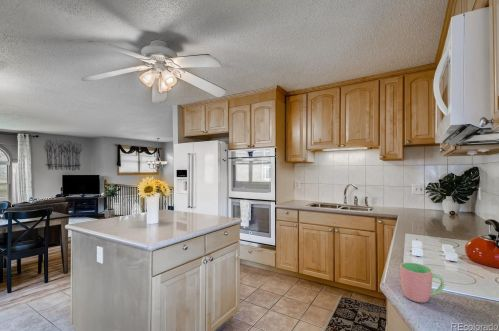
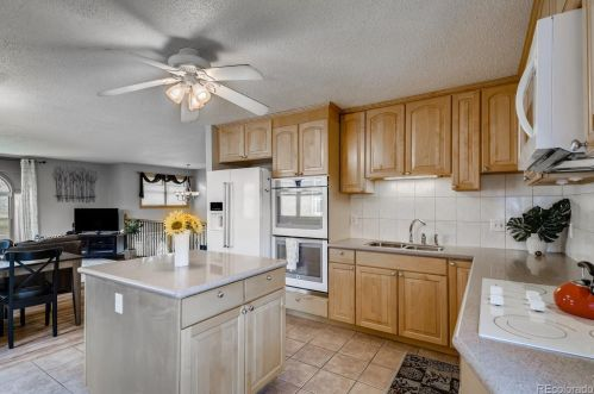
- cup (421, 283)
